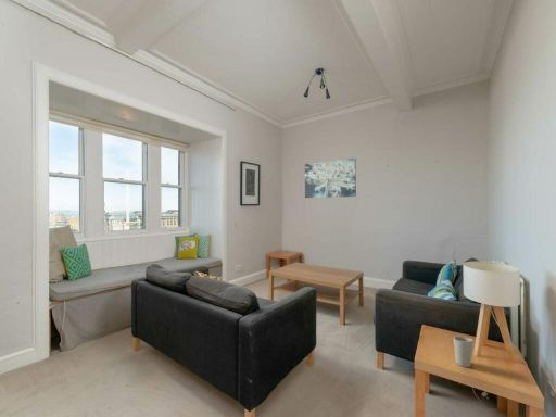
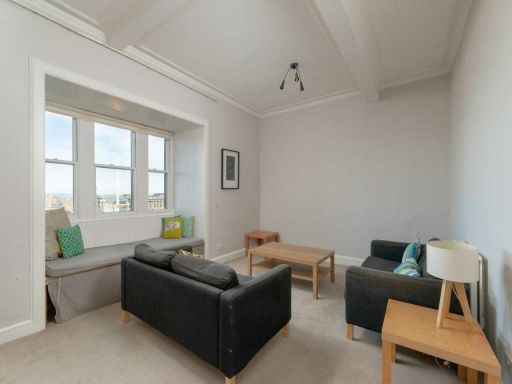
- cup (463, 350)
- wall art (328, 179)
